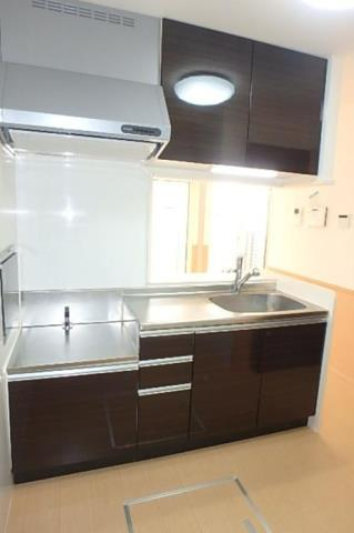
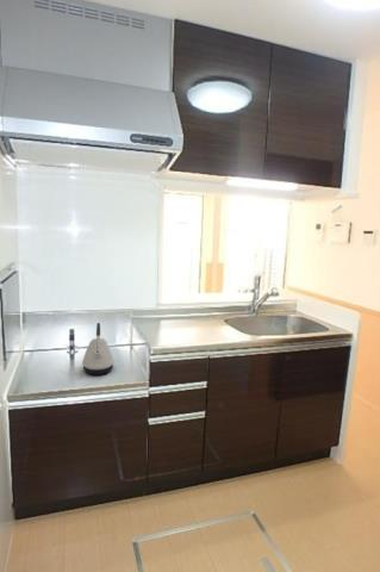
+ kettle (98, 347)
